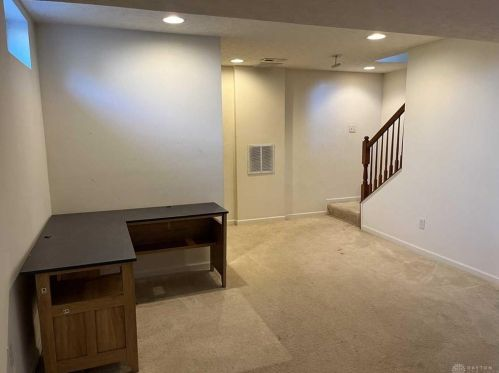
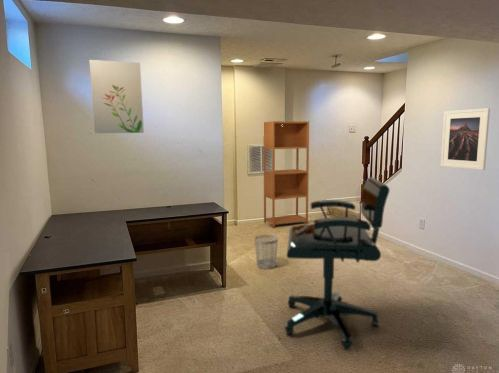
+ bookcase (285, 173)
+ wastebasket (266, 251)
+ wall art (117, 97)
+ office chair (333, 253)
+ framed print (463, 139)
